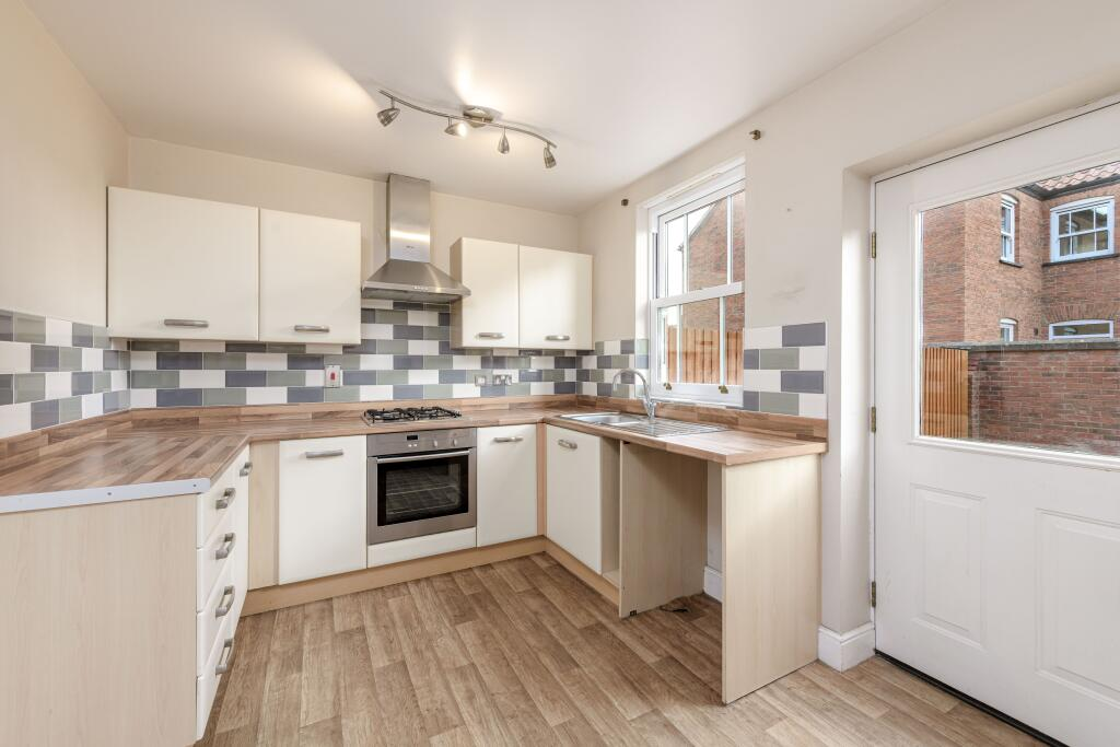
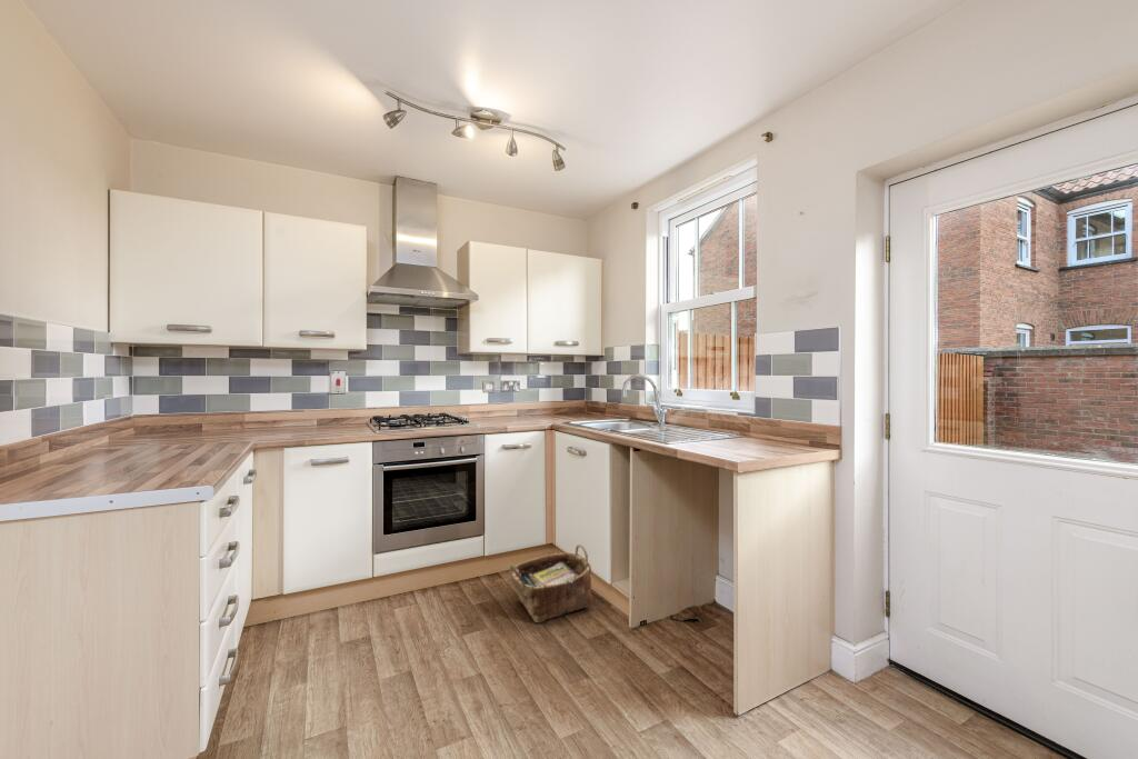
+ woven basket (551, 578)
